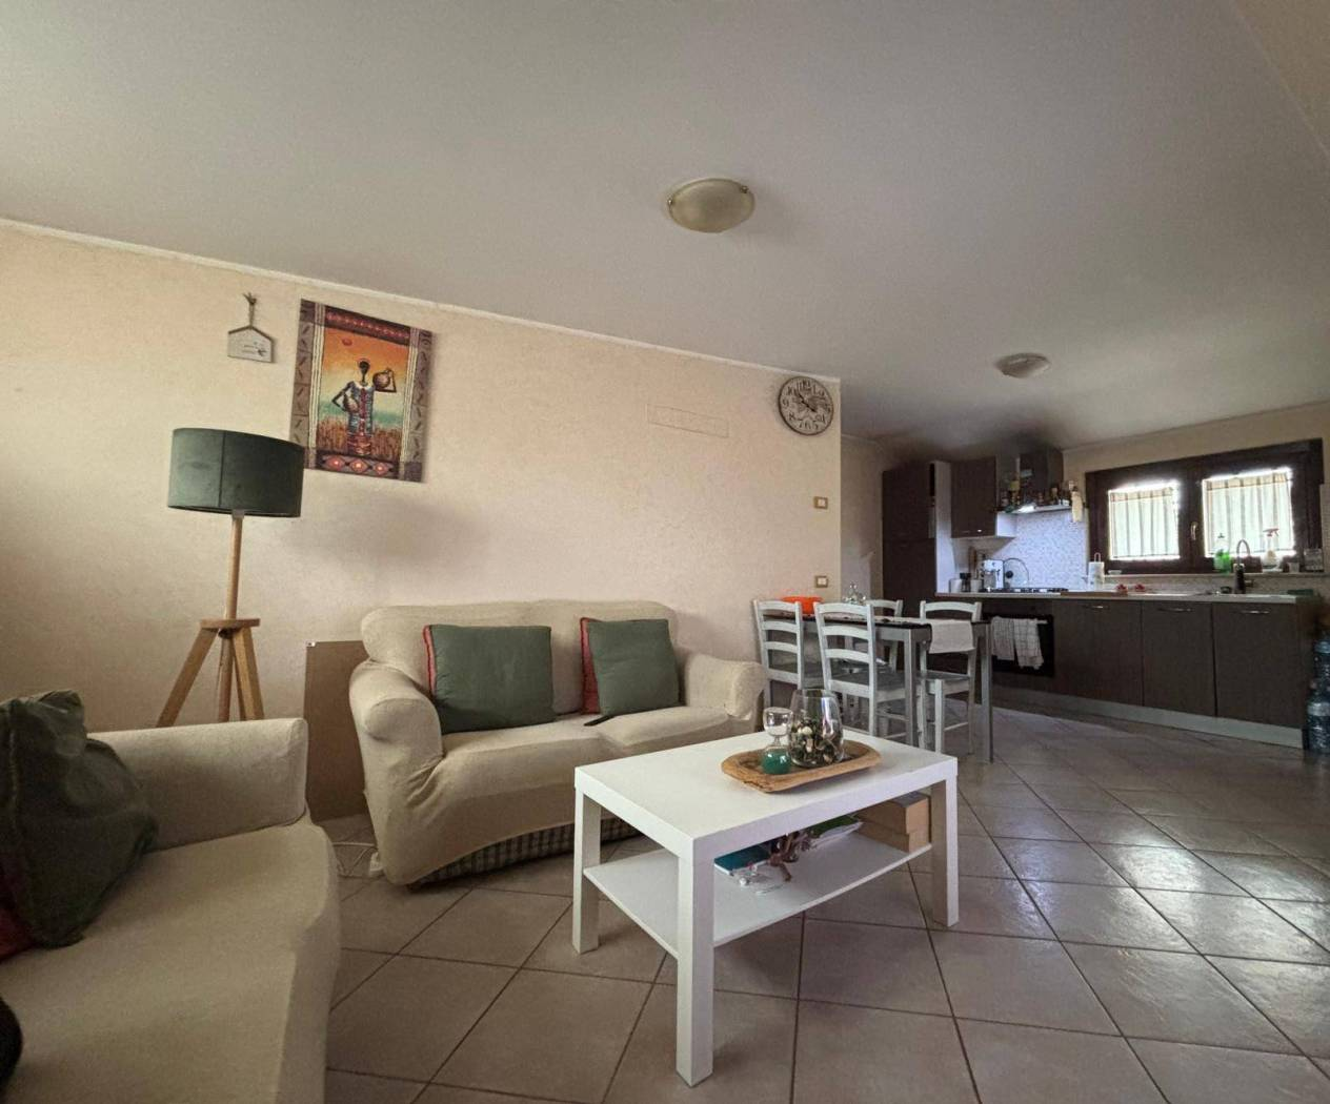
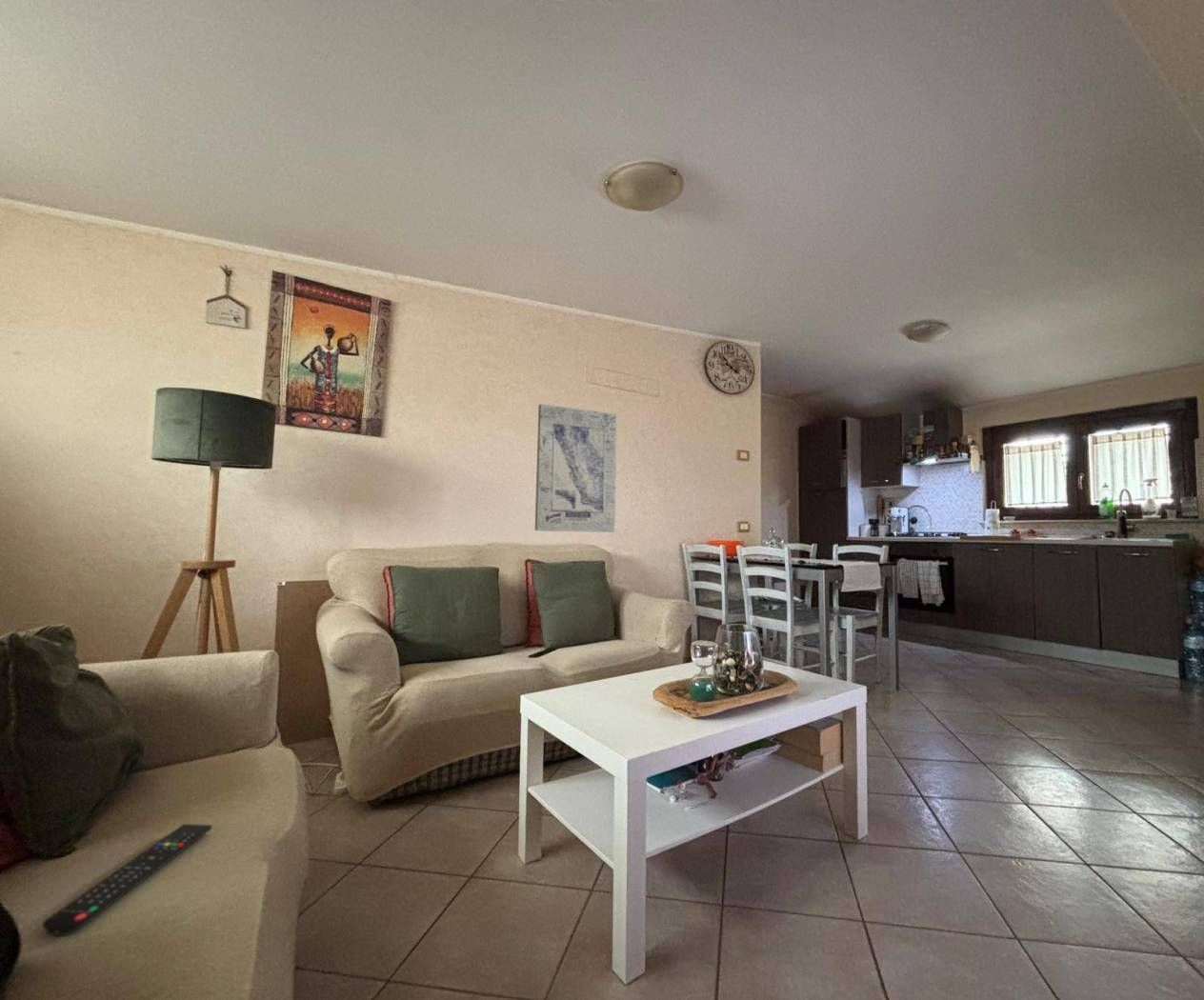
+ remote control (137, 871)
+ wall art (577, 470)
